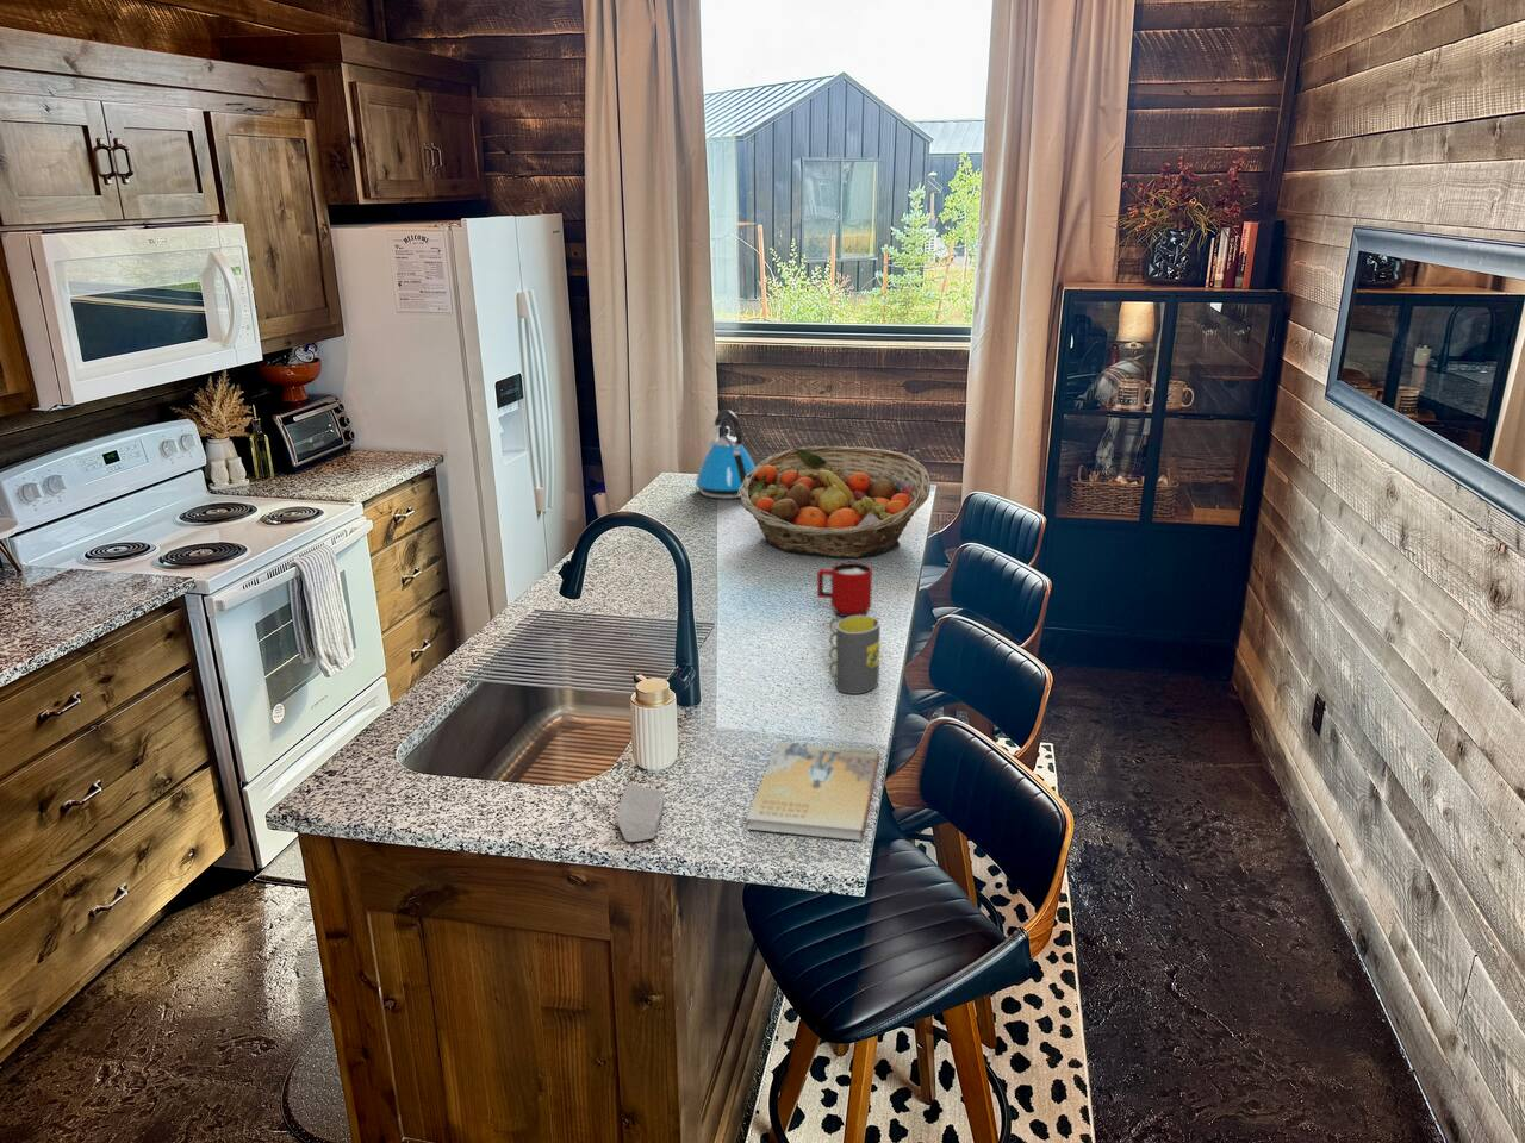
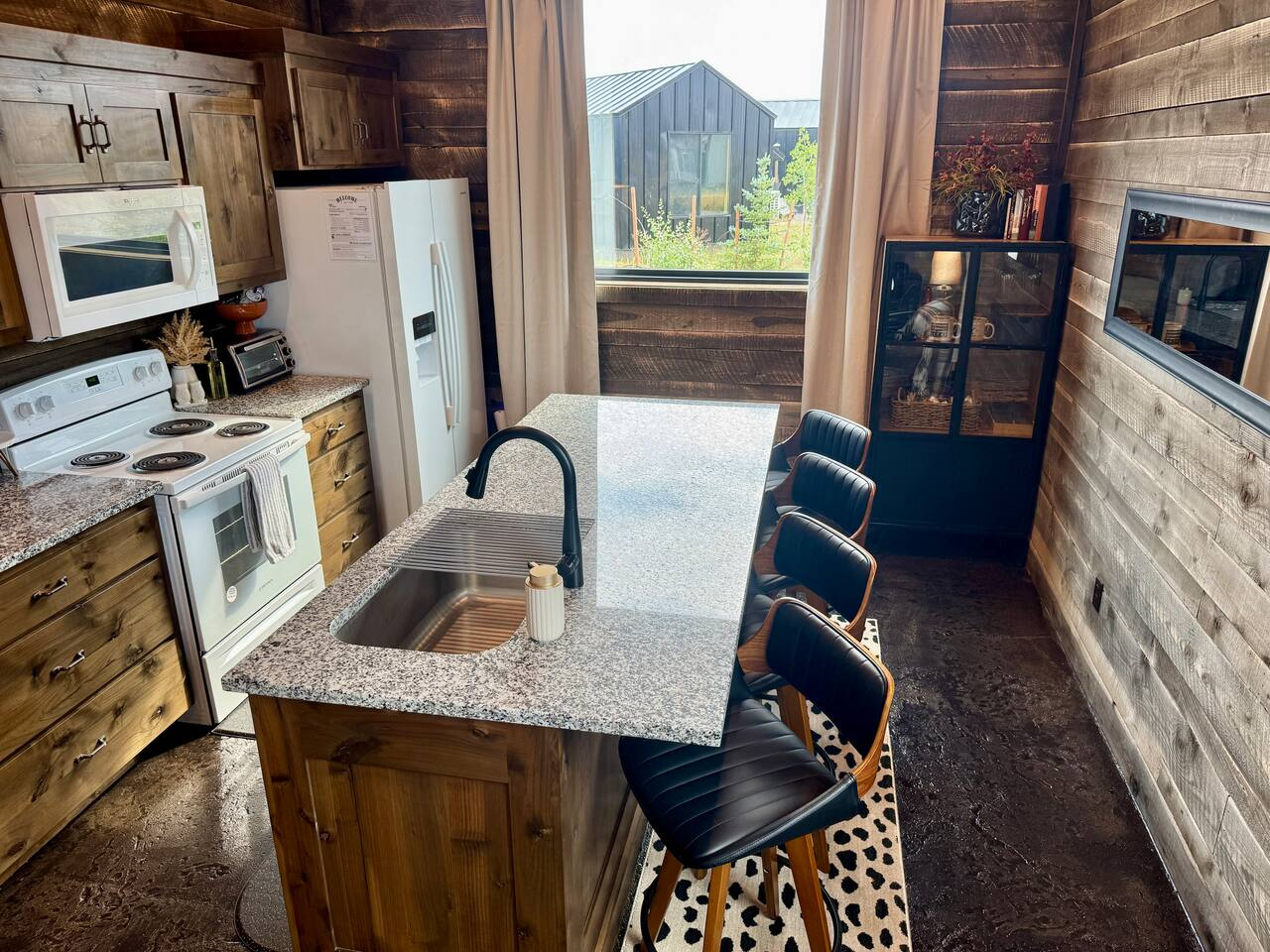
- mug (843, 590)
- fruit basket (833, 499)
- soap bar (639, 810)
- book (817, 786)
- kettle (728, 451)
- mug (851, 652)
